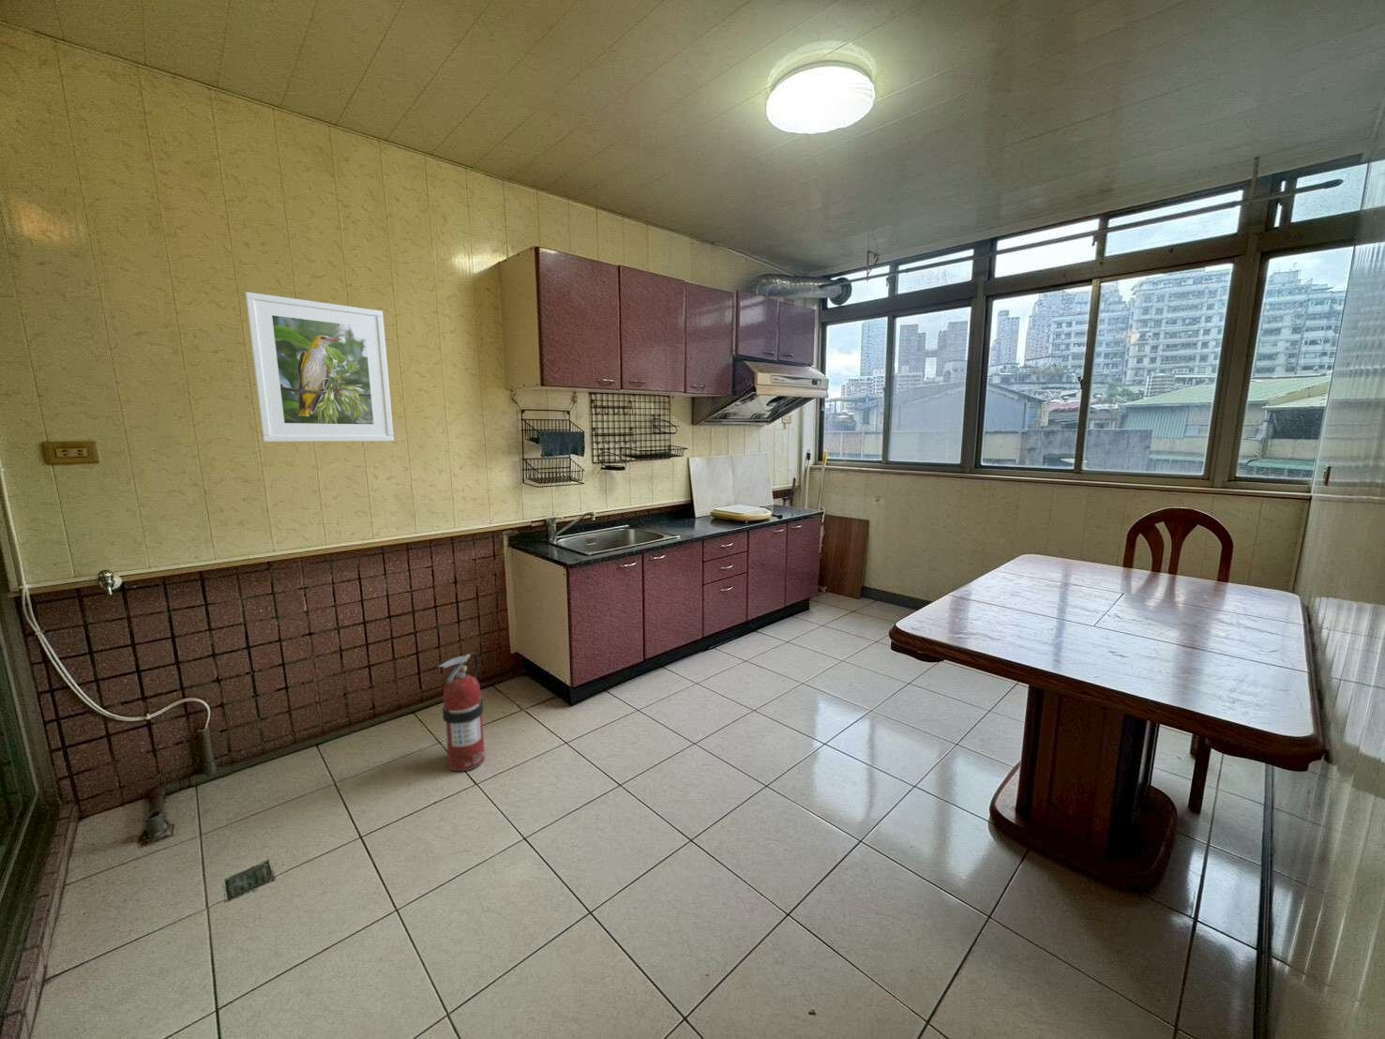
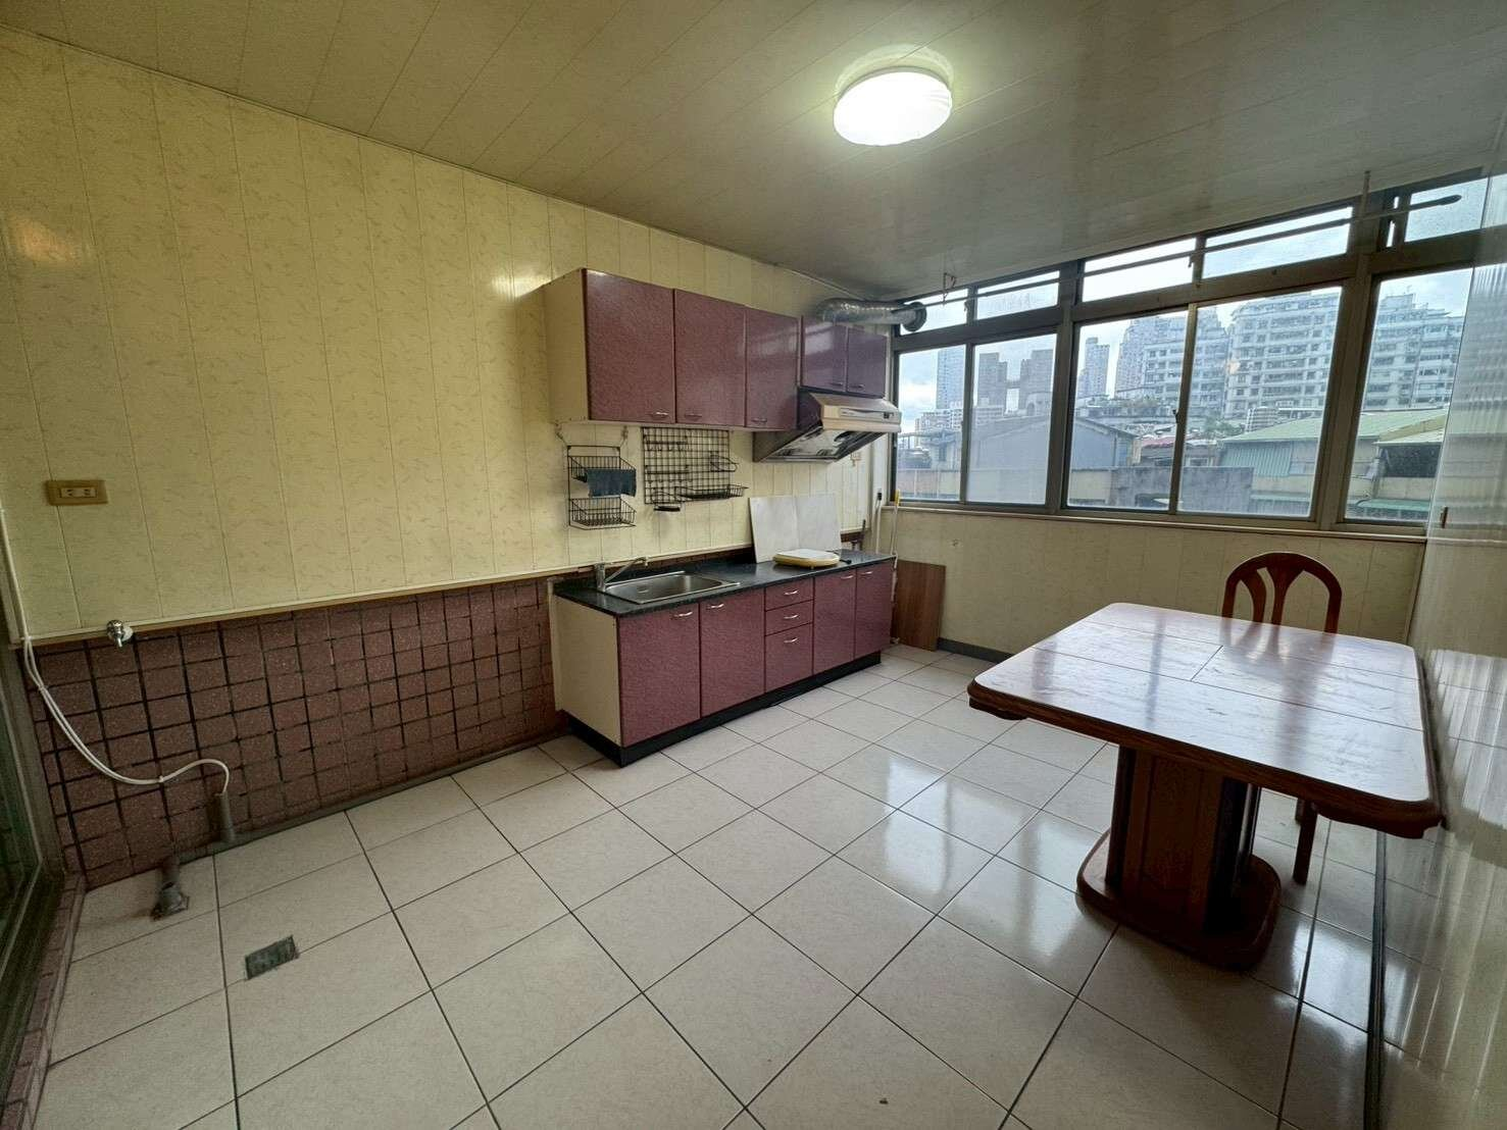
- fire extinguisher (463, 707)
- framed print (325, 373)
